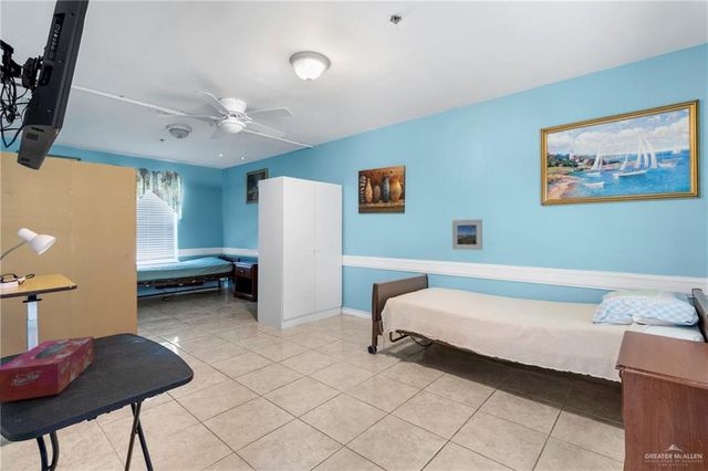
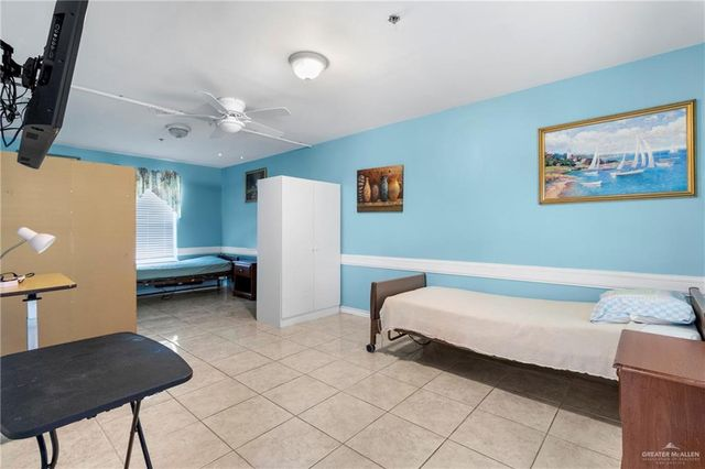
- tissue box (51, 365)
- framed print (466, 234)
